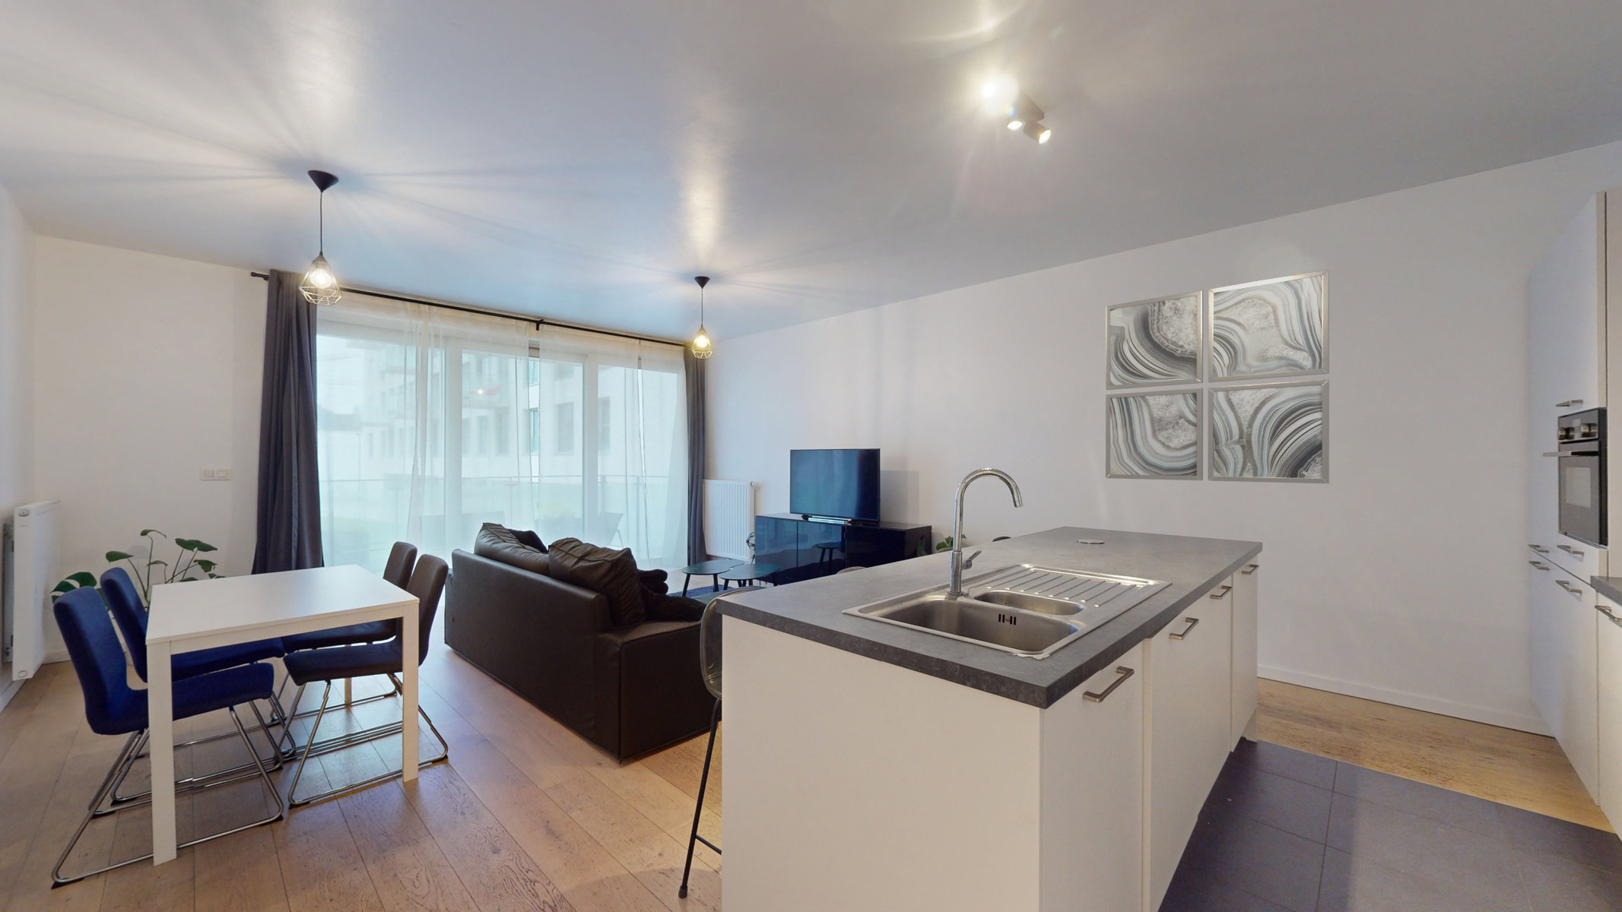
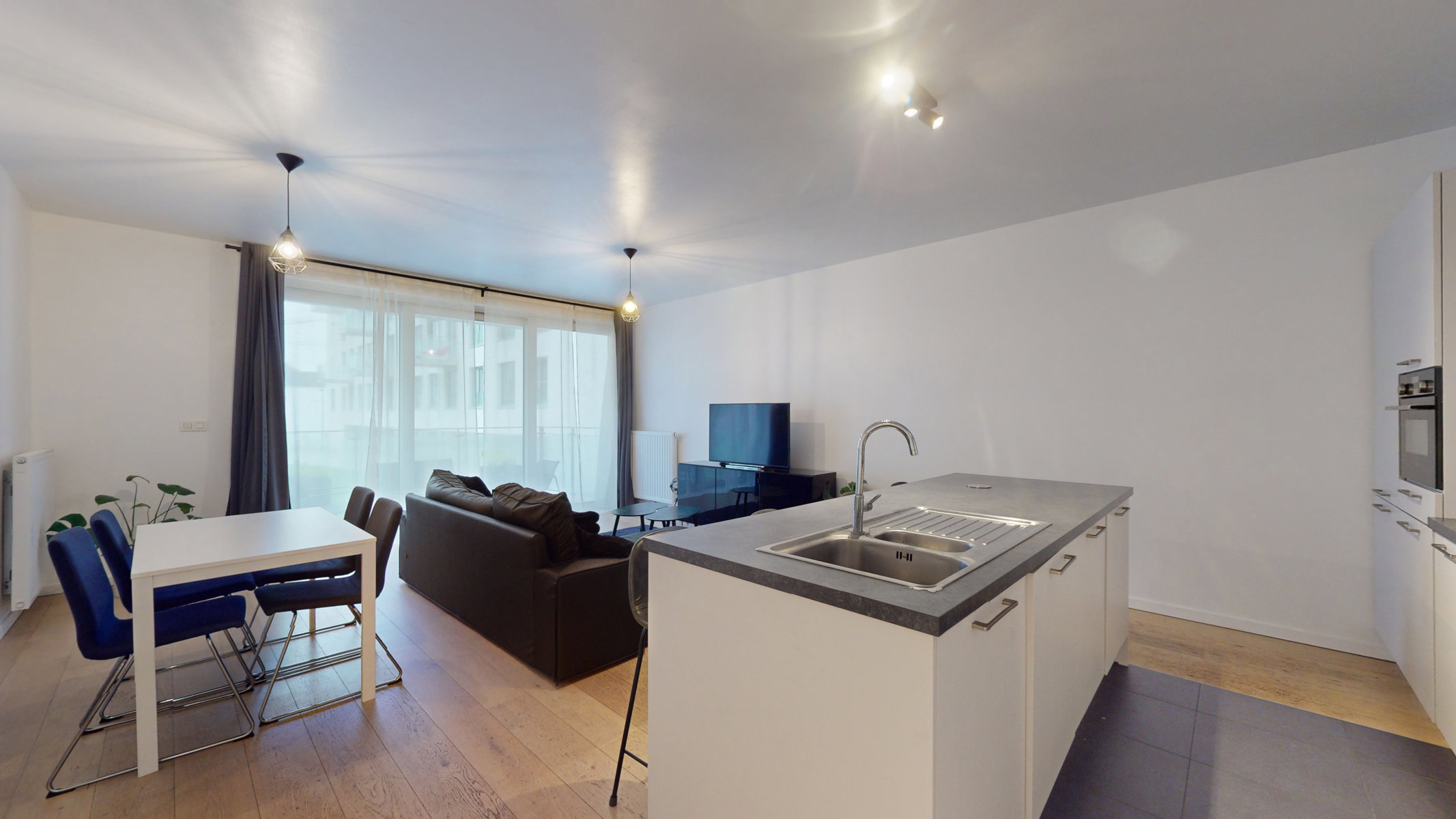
- wall art (1202, 382)
